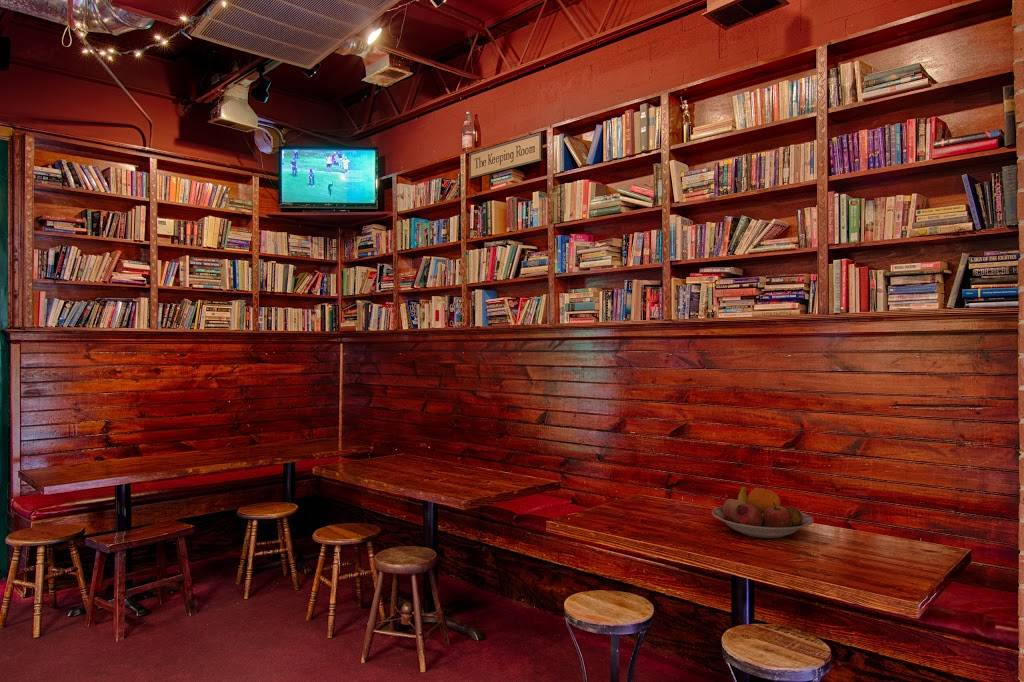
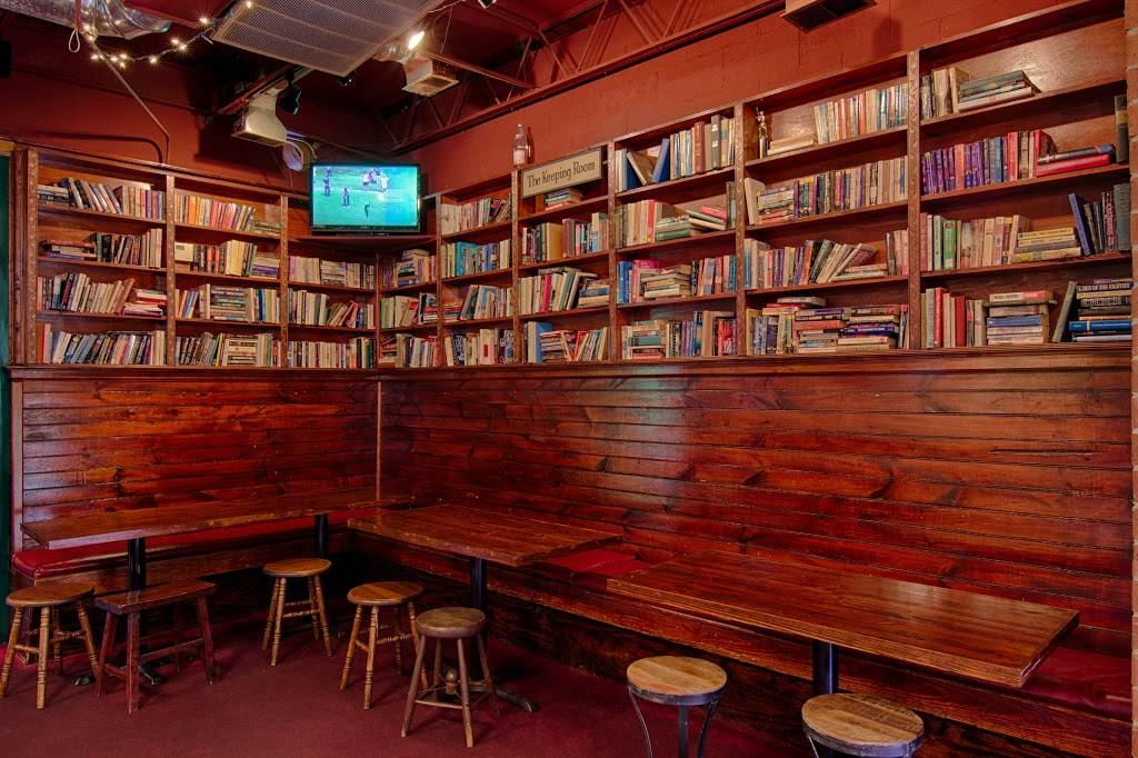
- fruit bowl (761, 511)
